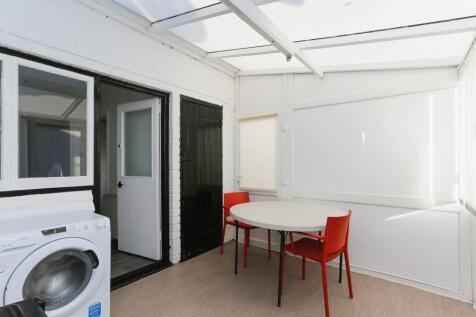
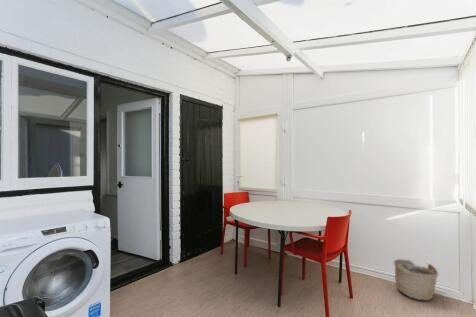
+ basket (415, 277)
